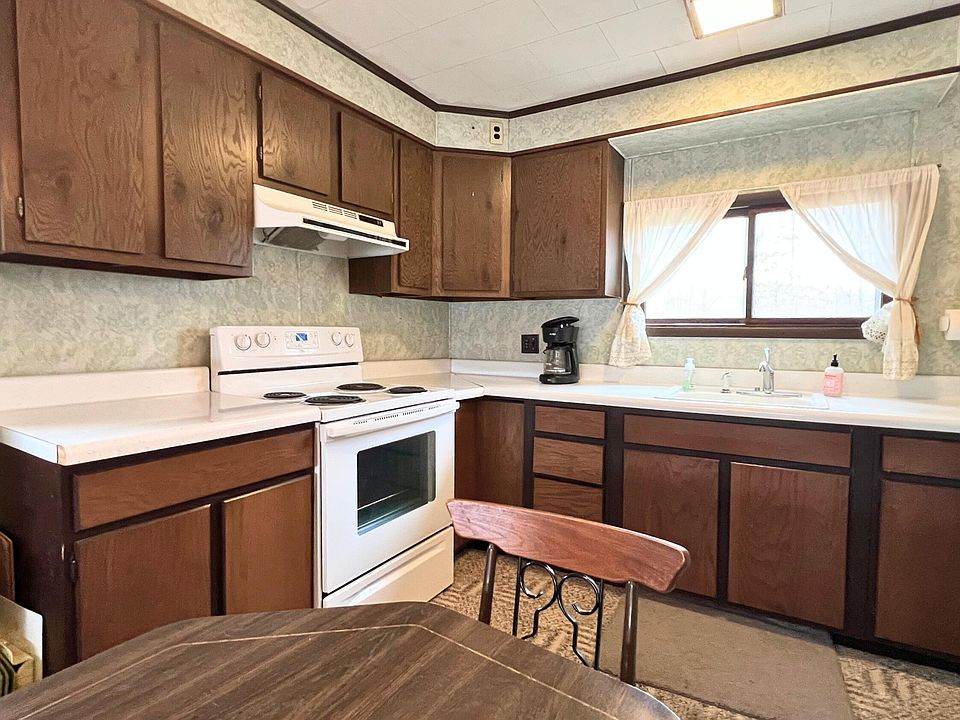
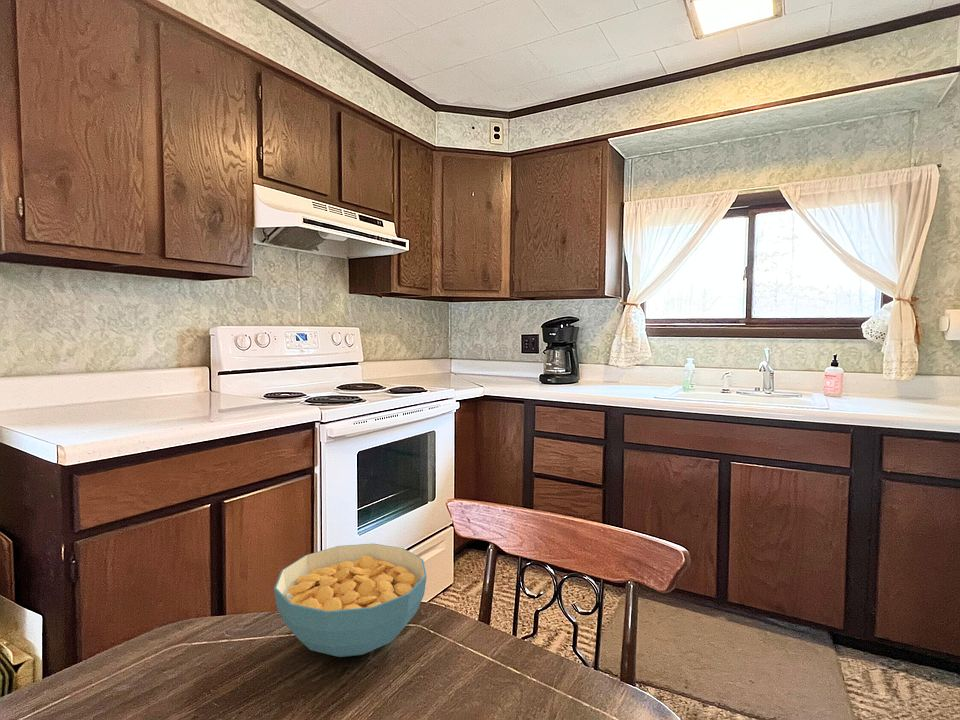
+ cereal bowl (353, 608)
